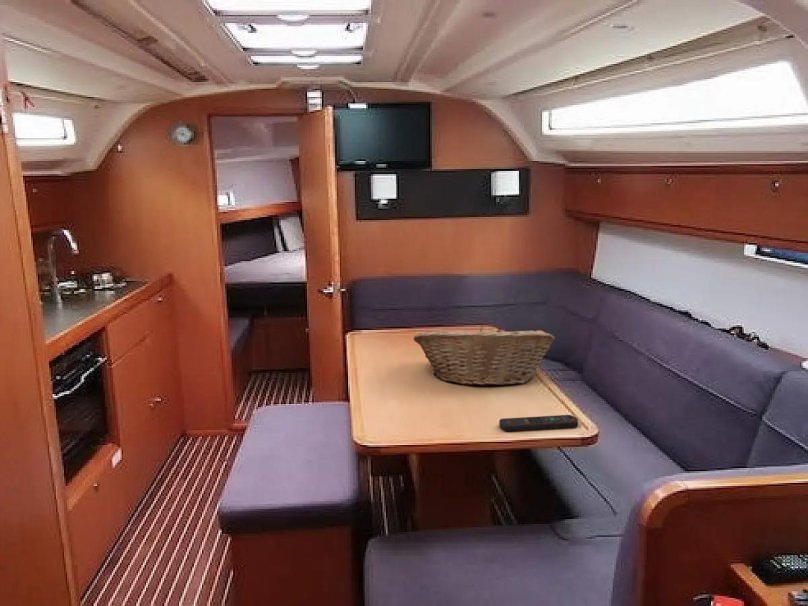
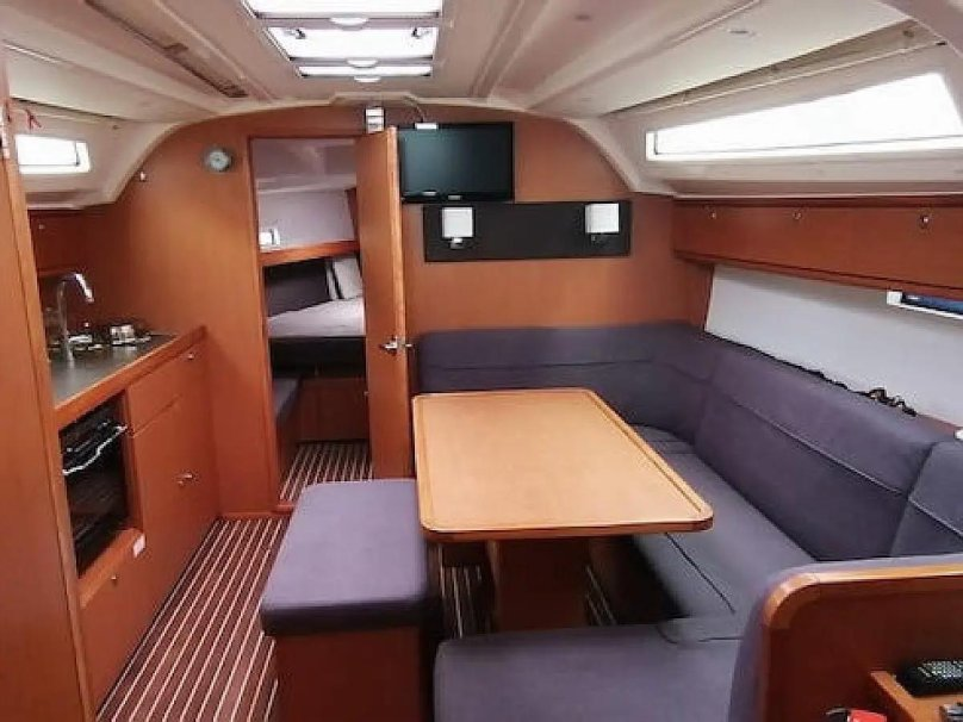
- fruit basket (483, 348)
- remote control (538, 422)
